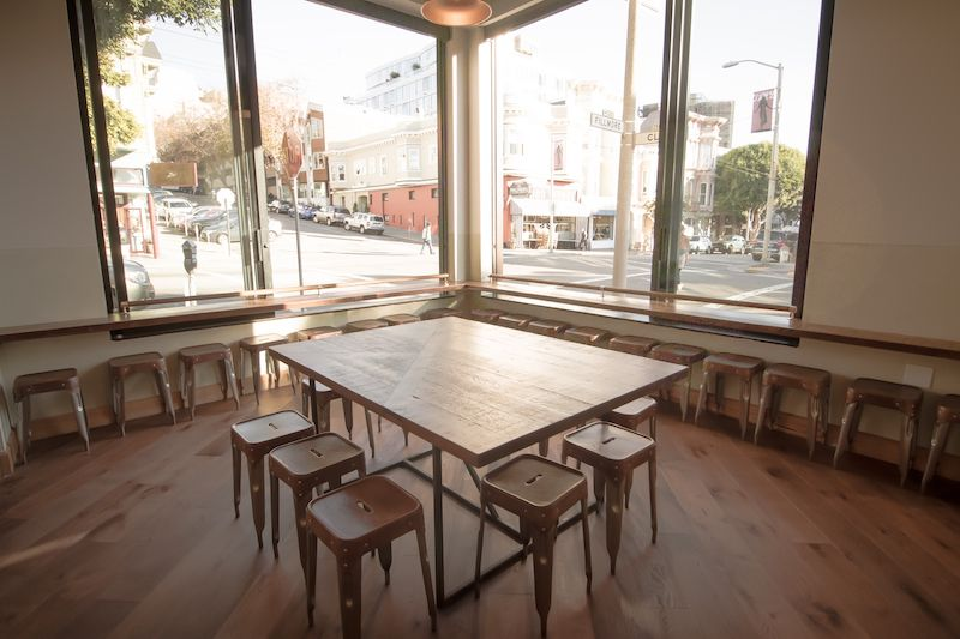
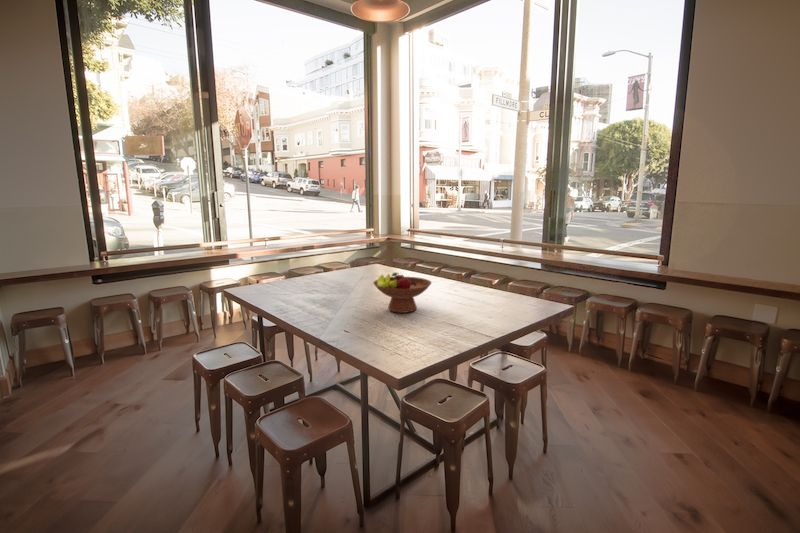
+ fruit bowl (402, 290)
